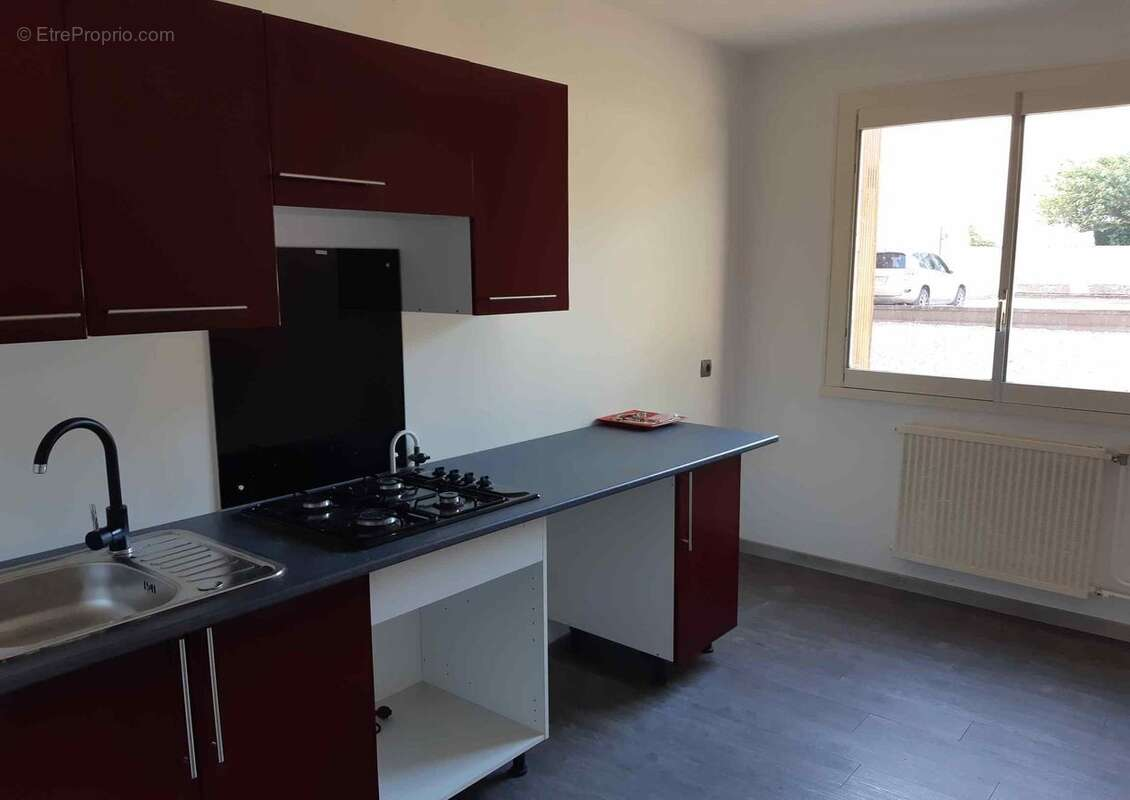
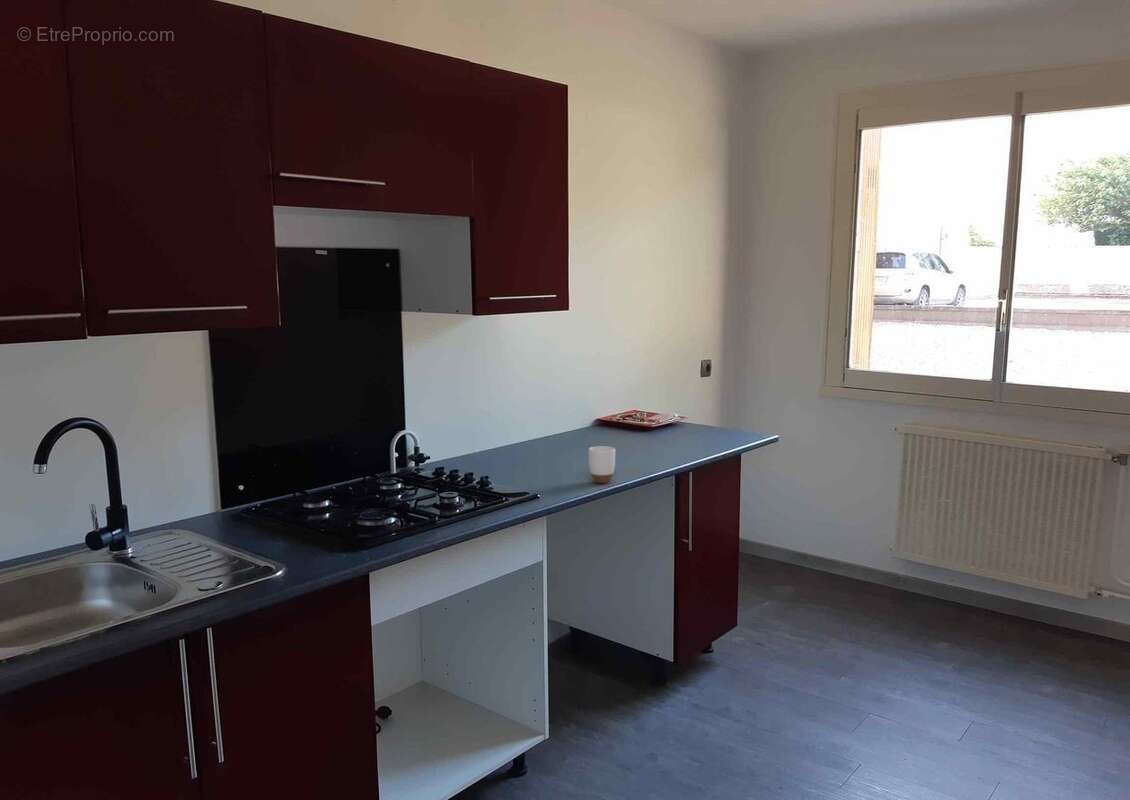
+ mug (604, 464)
